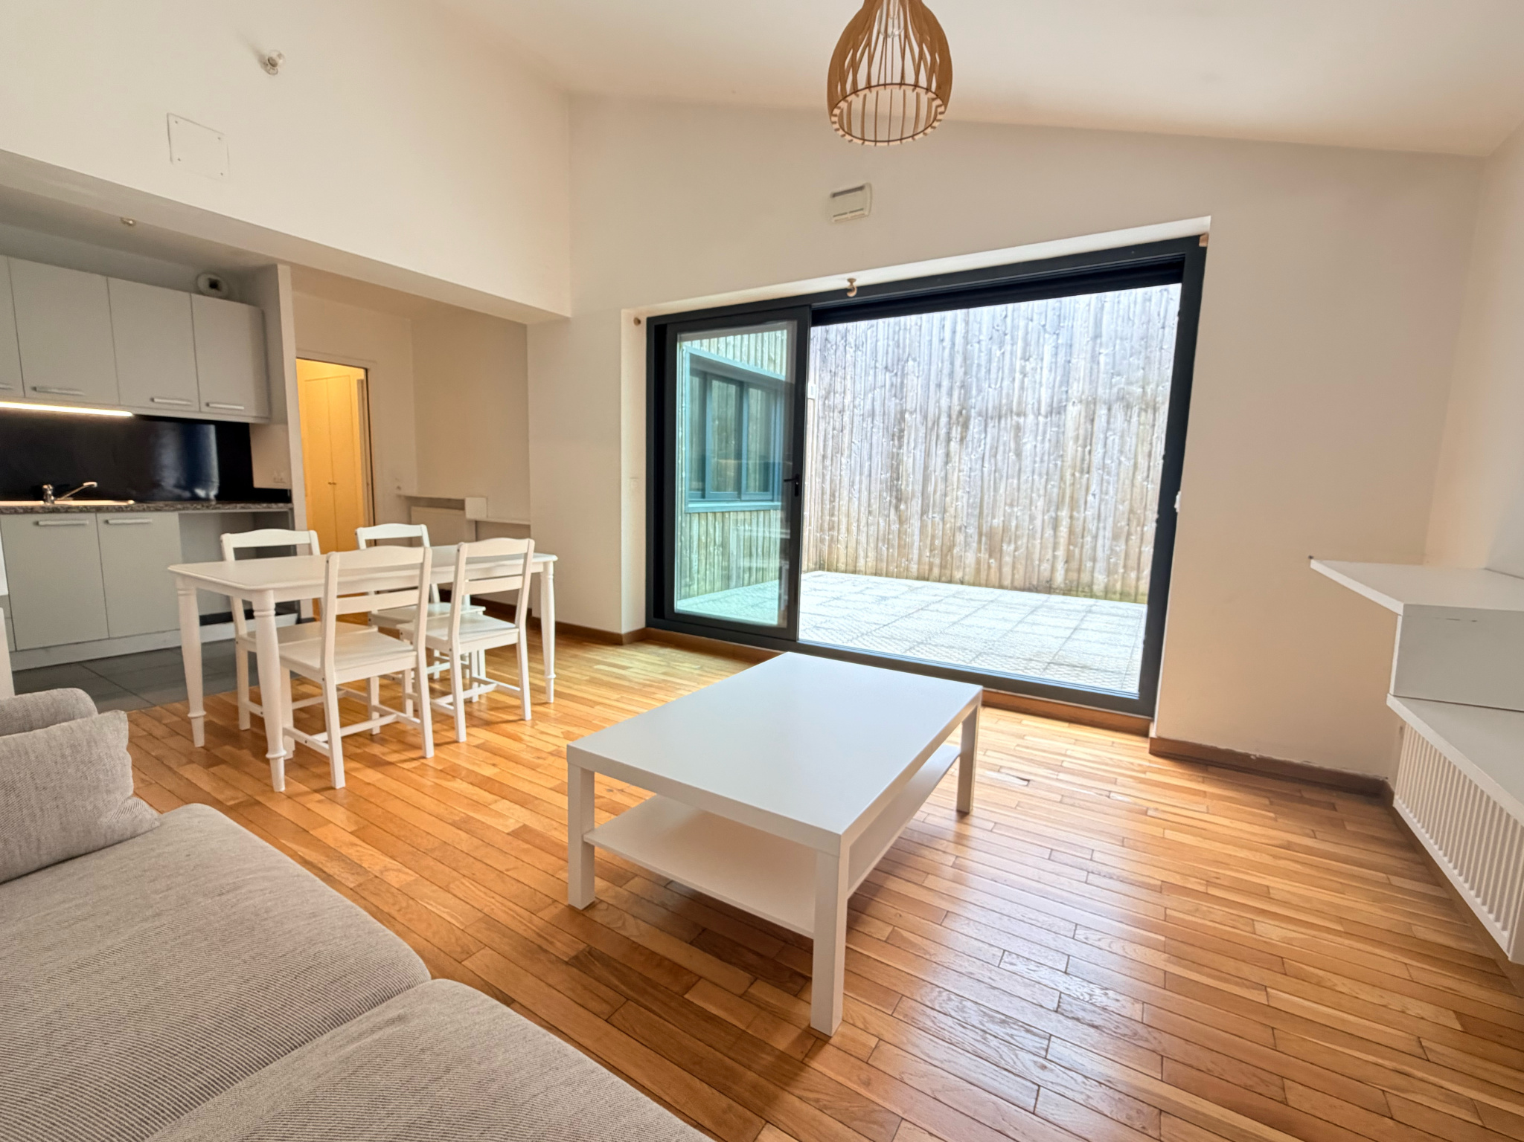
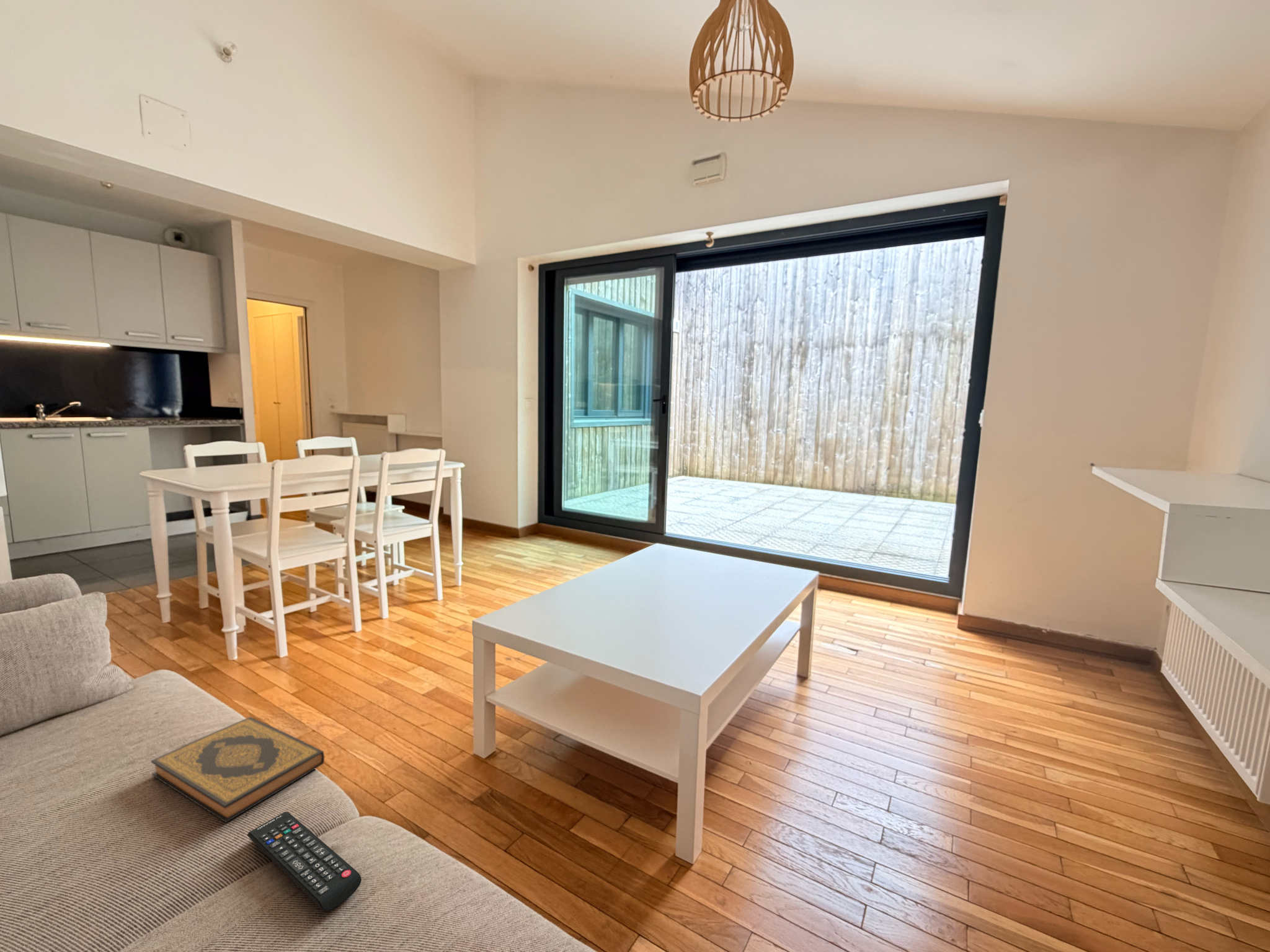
+ remote control (301, 857)
+ hardback book (239, 762)
